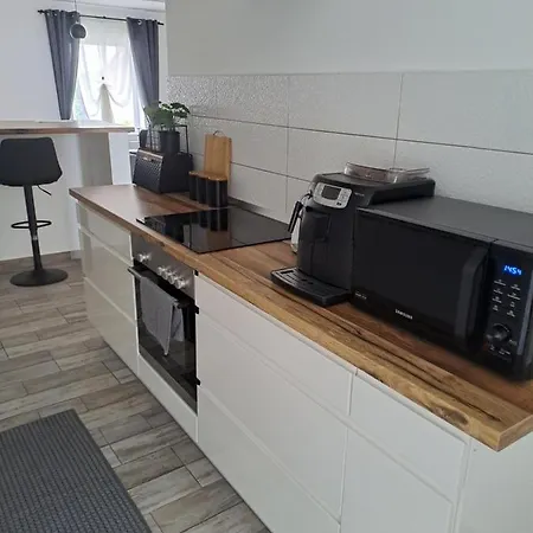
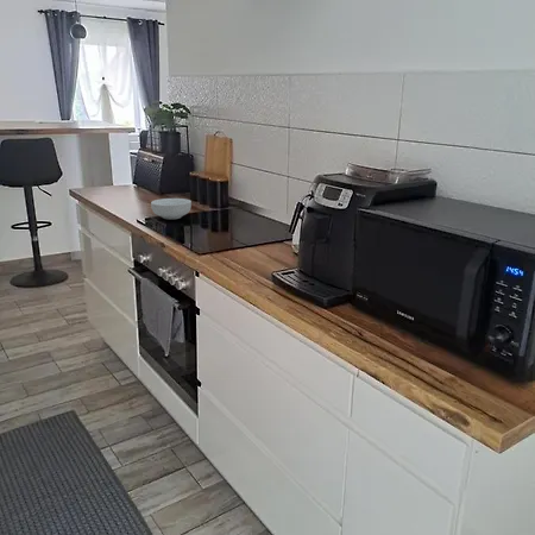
+ cereal bowl (171, 209)
